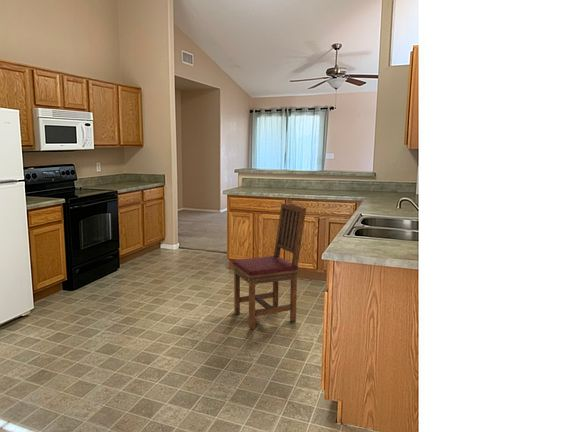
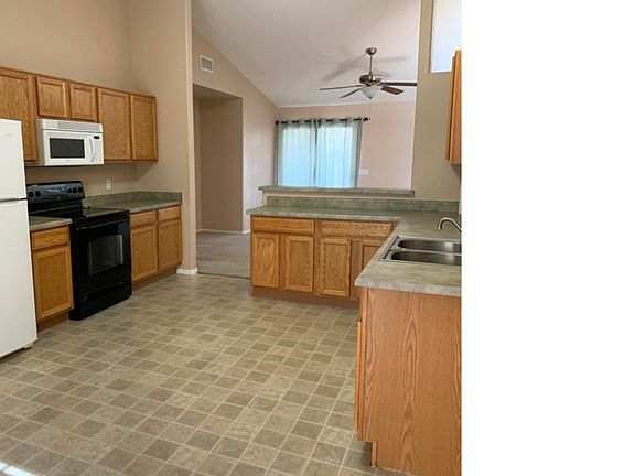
- dining chair (267, 261)
